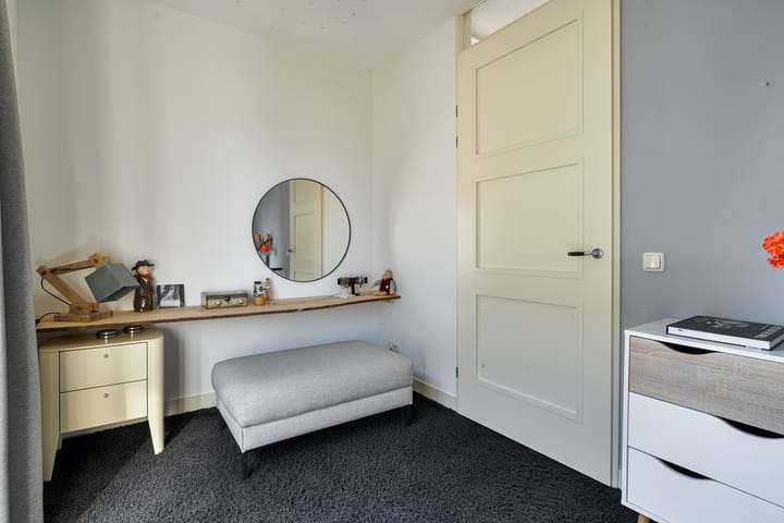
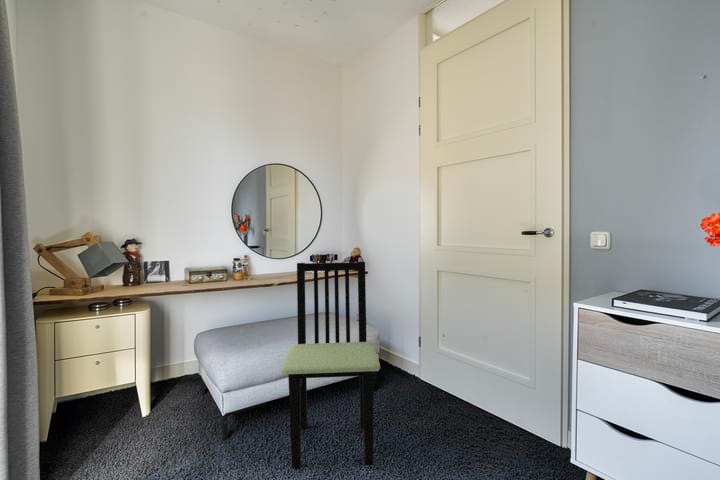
+ dining chair (331, 355)
